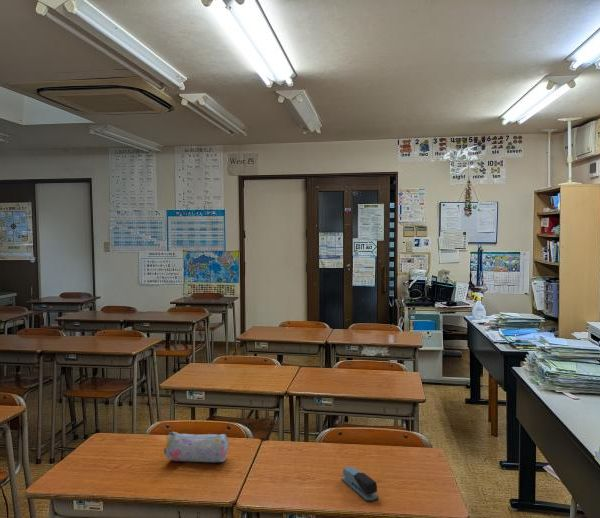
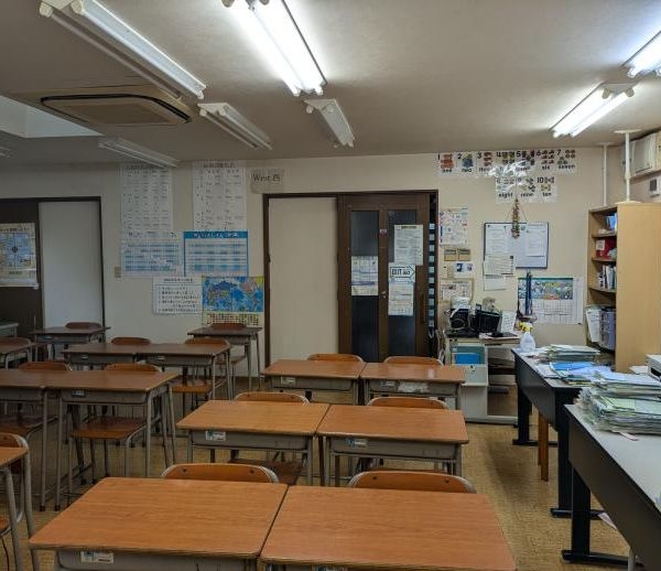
- pencil case (197, 446)
- stapler (359, 481)
